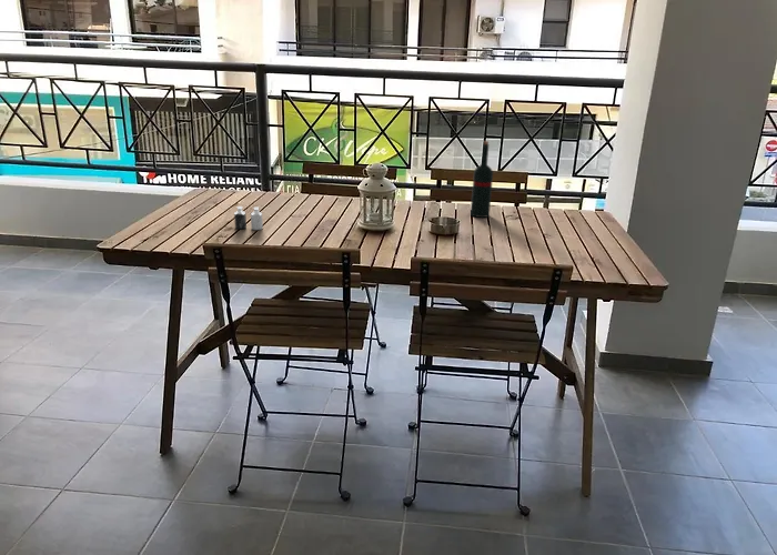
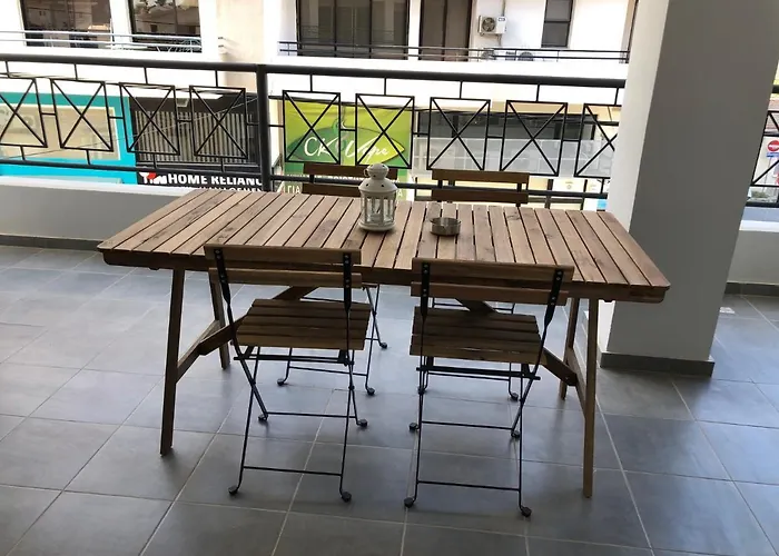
- wine bottle (483, 178)
- candle (251, 216)
